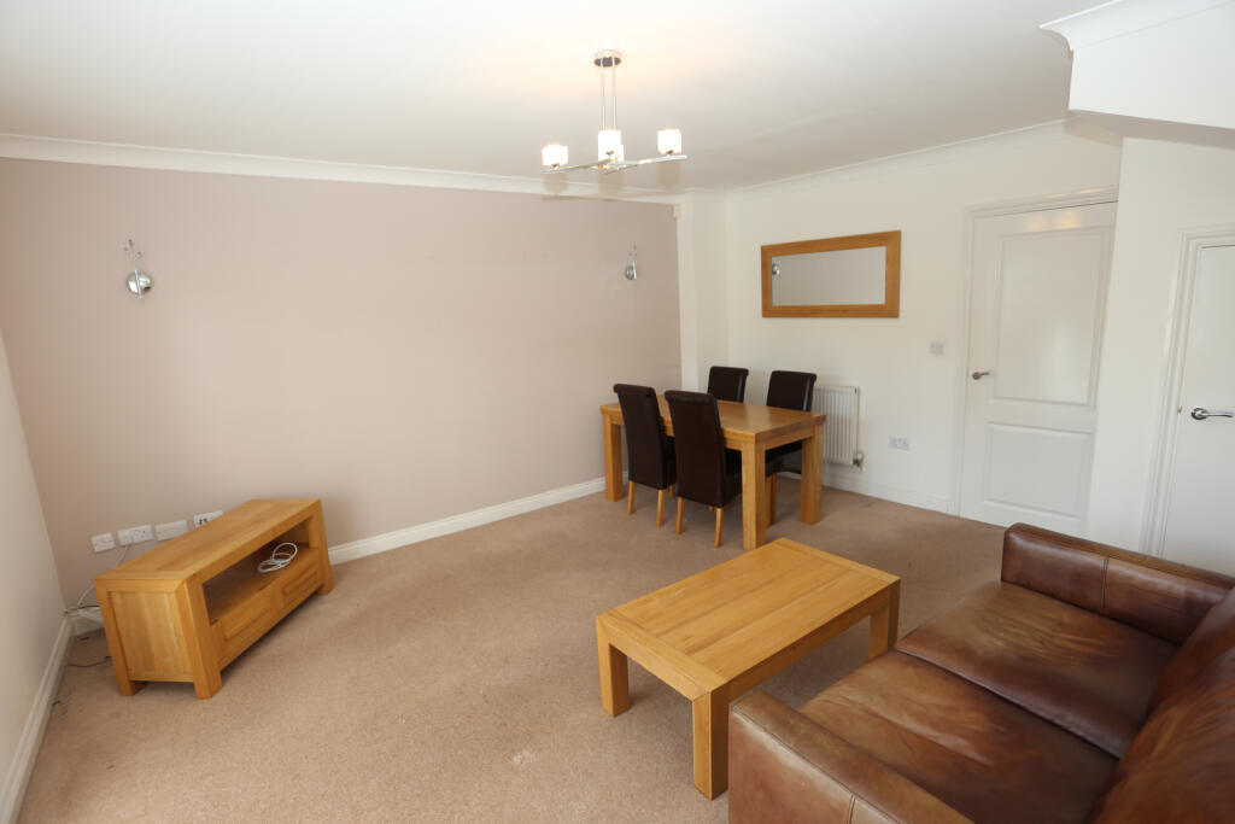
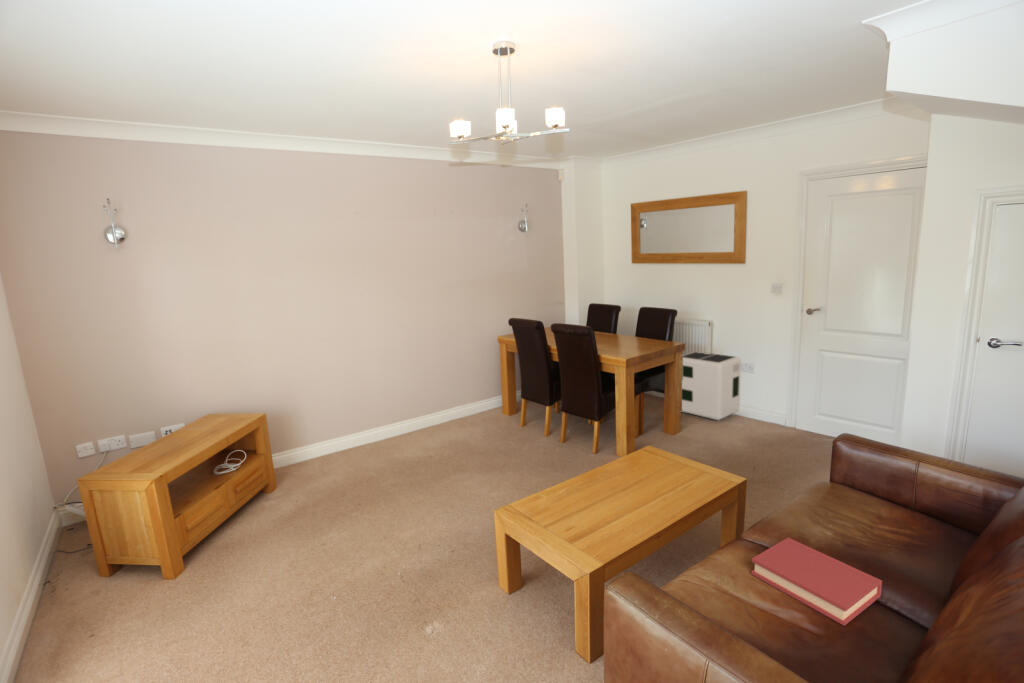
+ air purifier (707, 385)
+ hardback book (813, 576)
